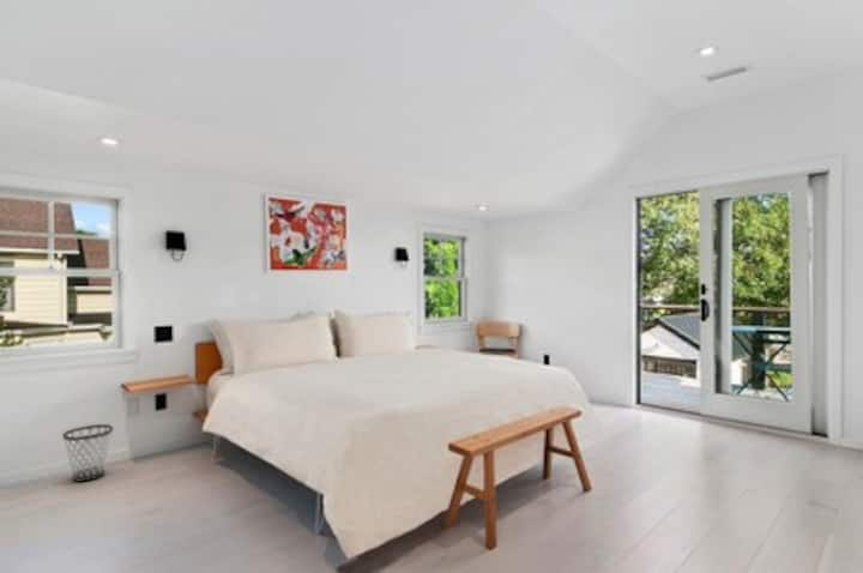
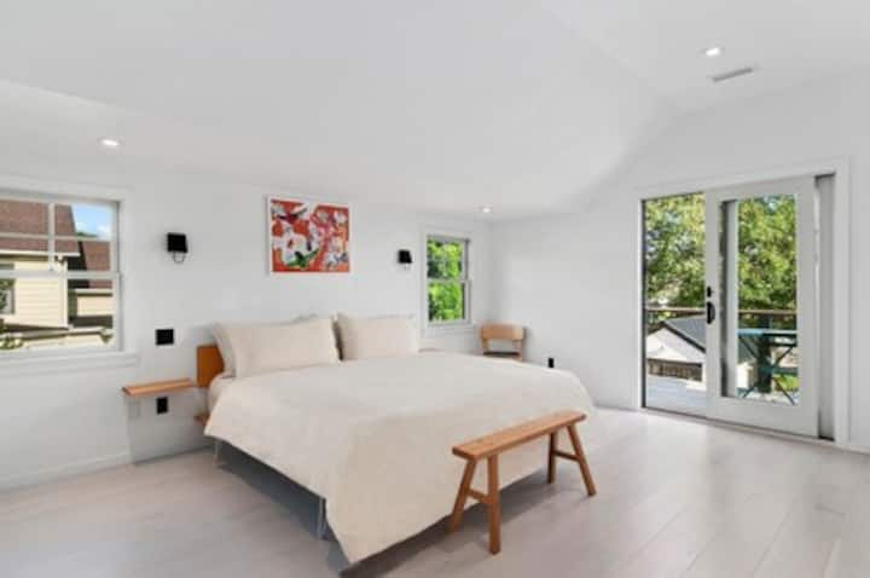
- wastebasket (87, 453)
